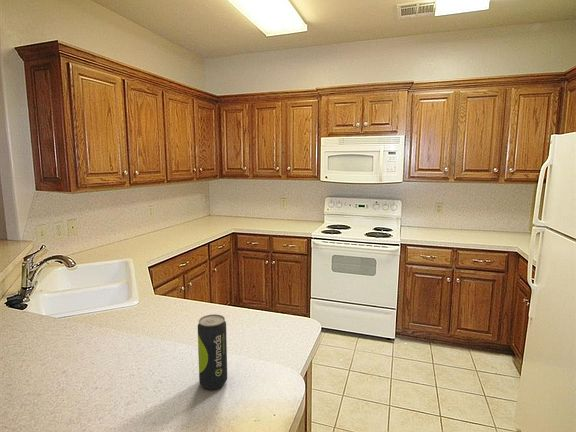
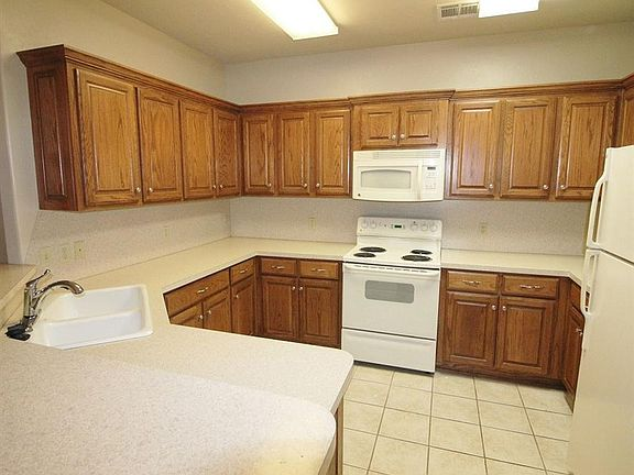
- beverage can (212, 351)
